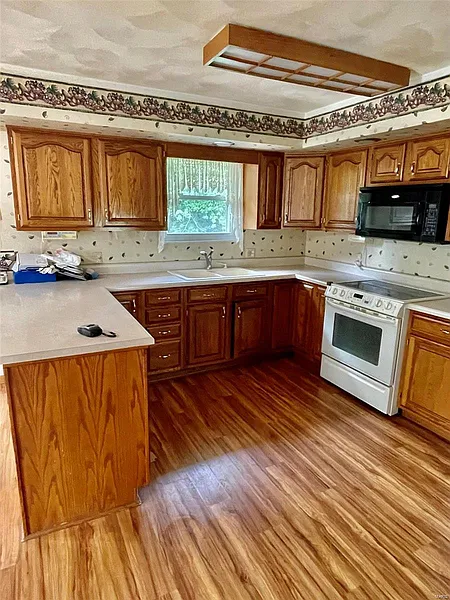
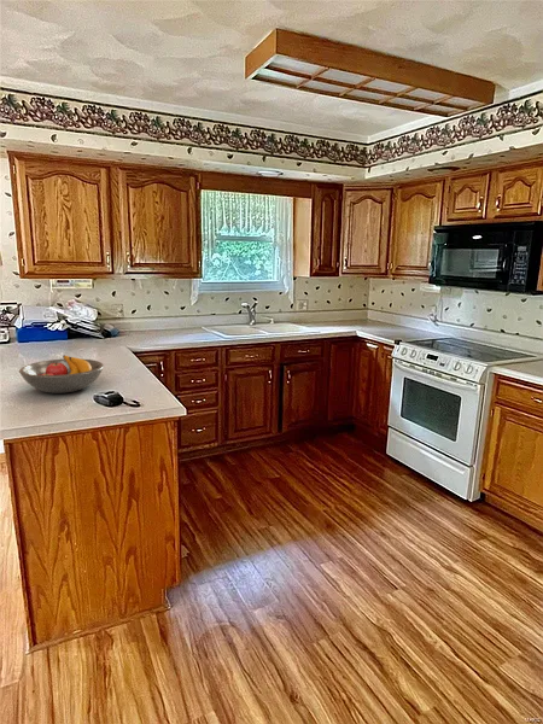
+ fruit bowl (63, 374)
